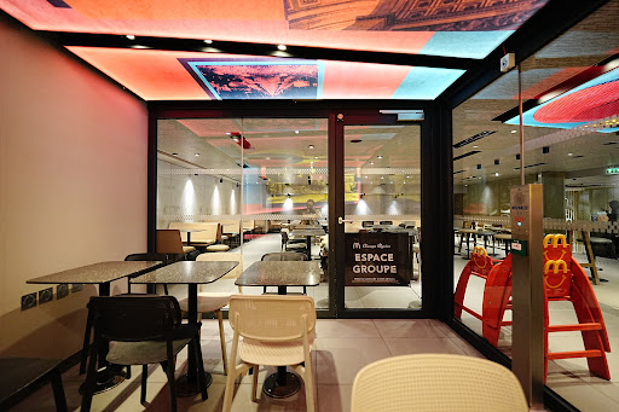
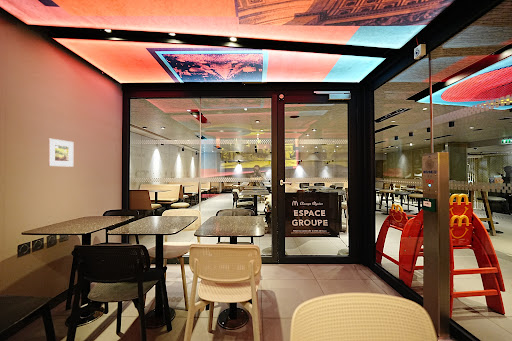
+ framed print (61, 153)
